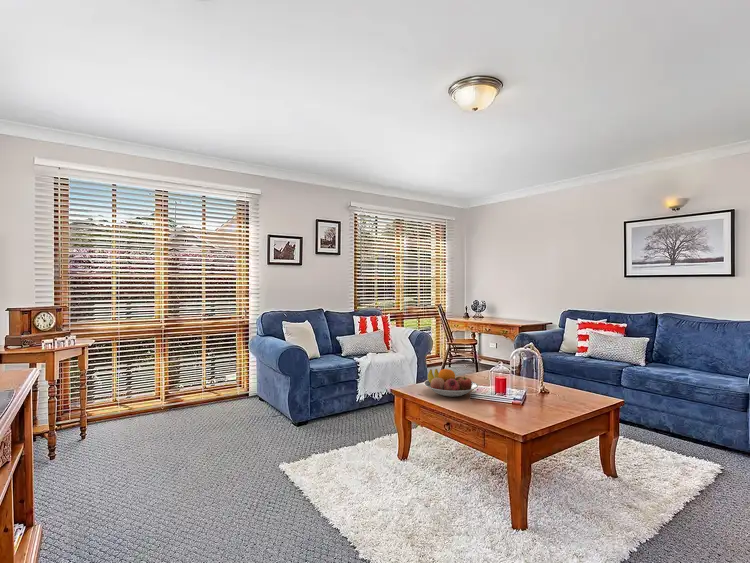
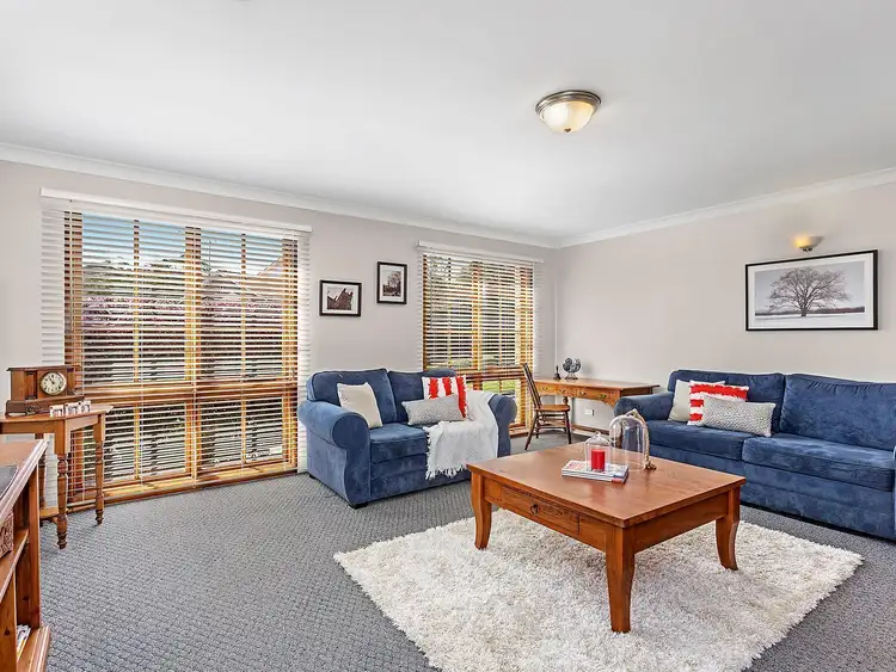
- fruit bowl (450, 381)
